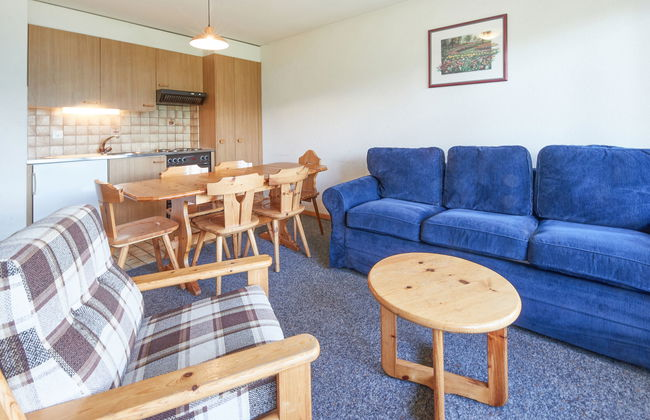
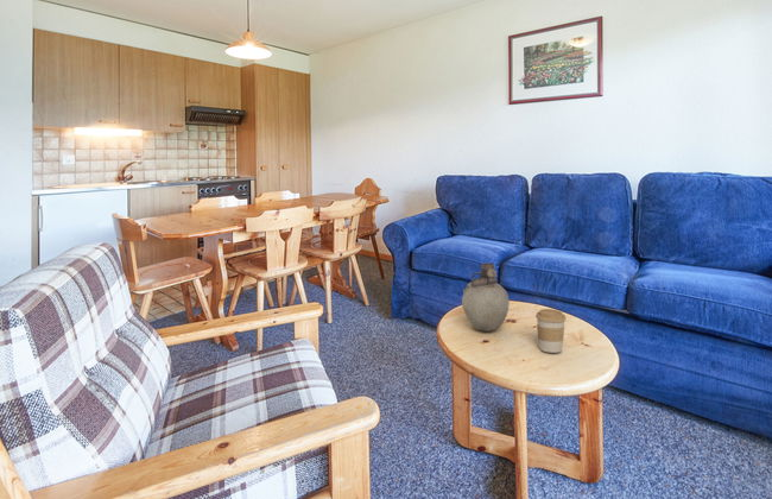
+ coffee cup (550, 329)
+ vase (485, 296)
